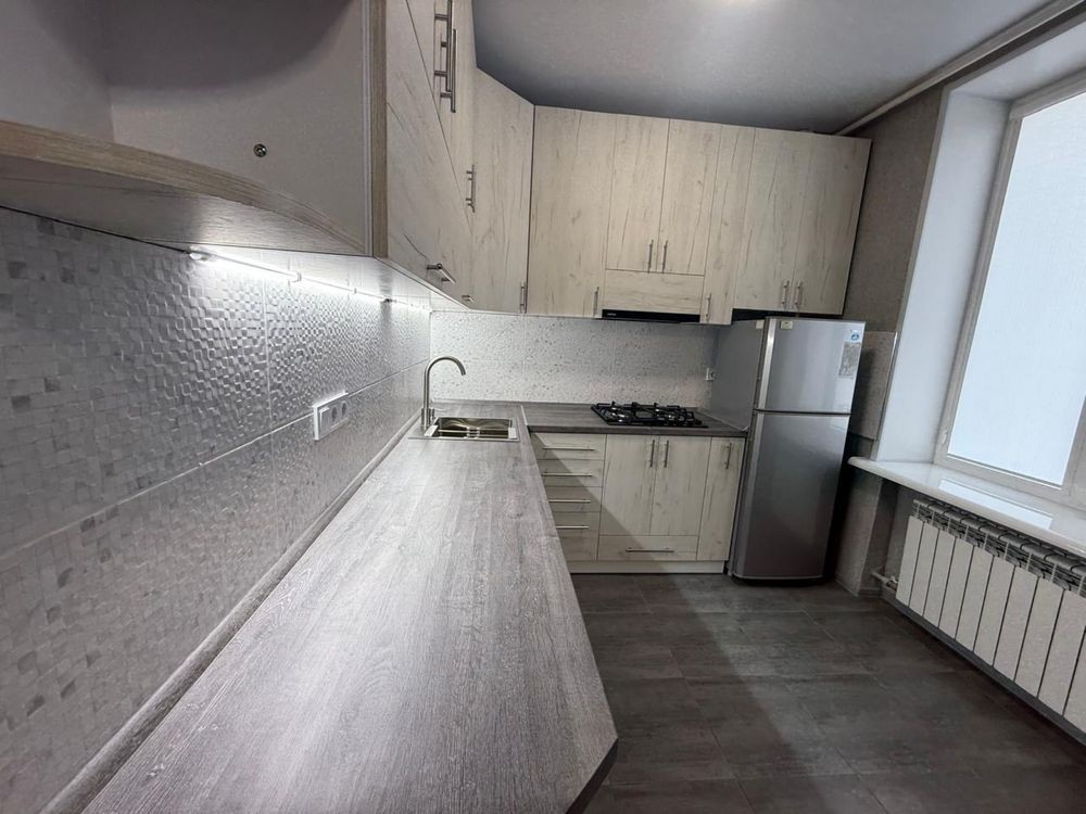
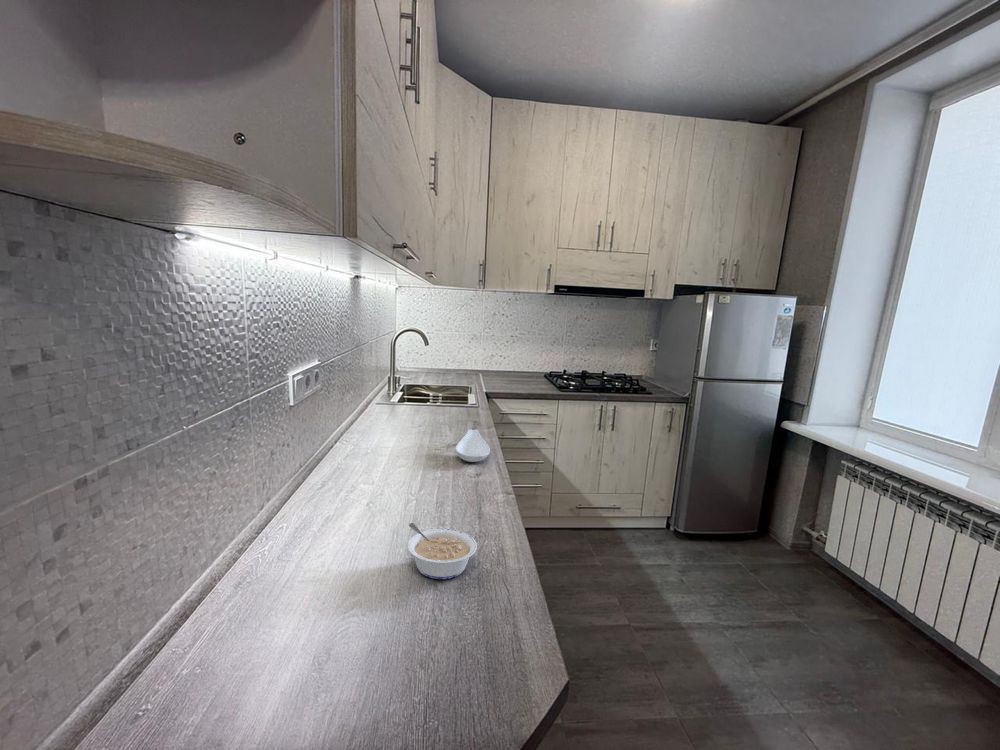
+ legume (439, 552)
+ spoon rest (472, 443)
